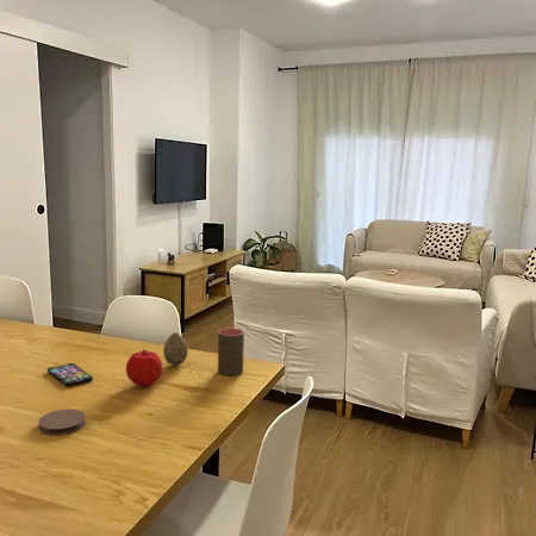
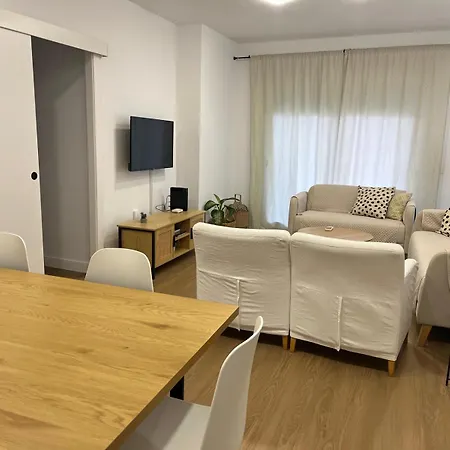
- decorative egg (175, 348)
- cup (230, 351)
- coaster (62, 420)
- smartphone (69, 374)
- fruit (144, 367)
